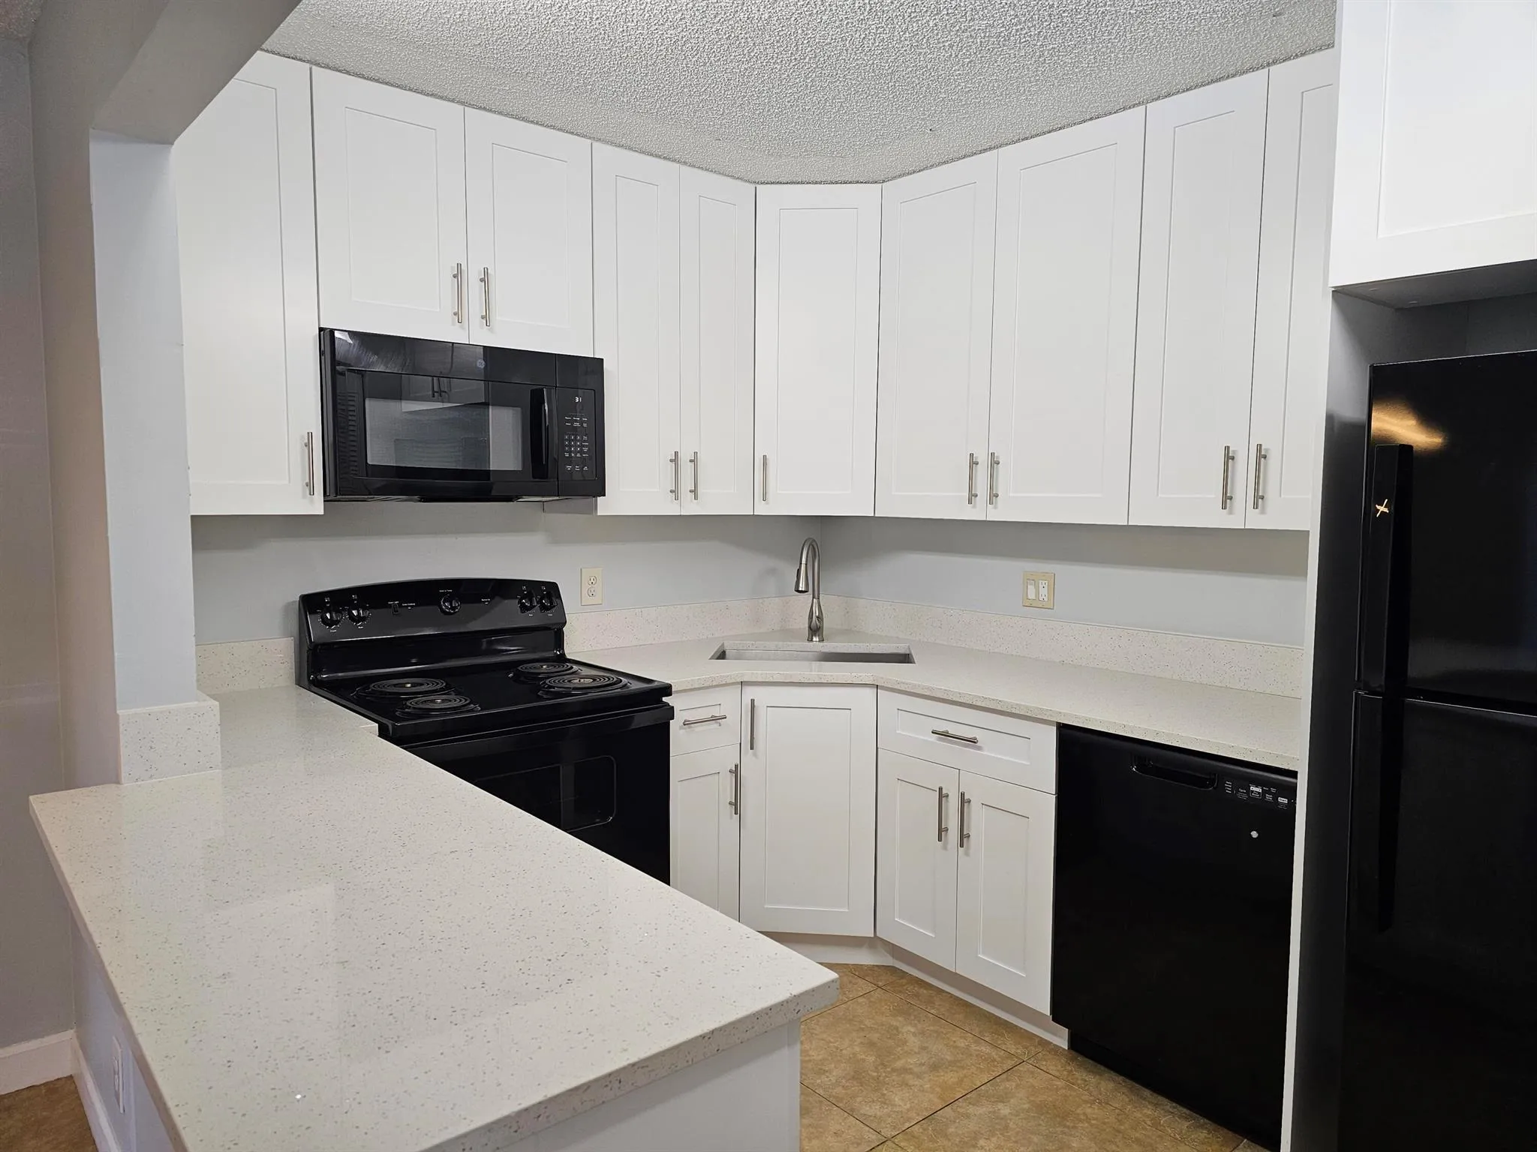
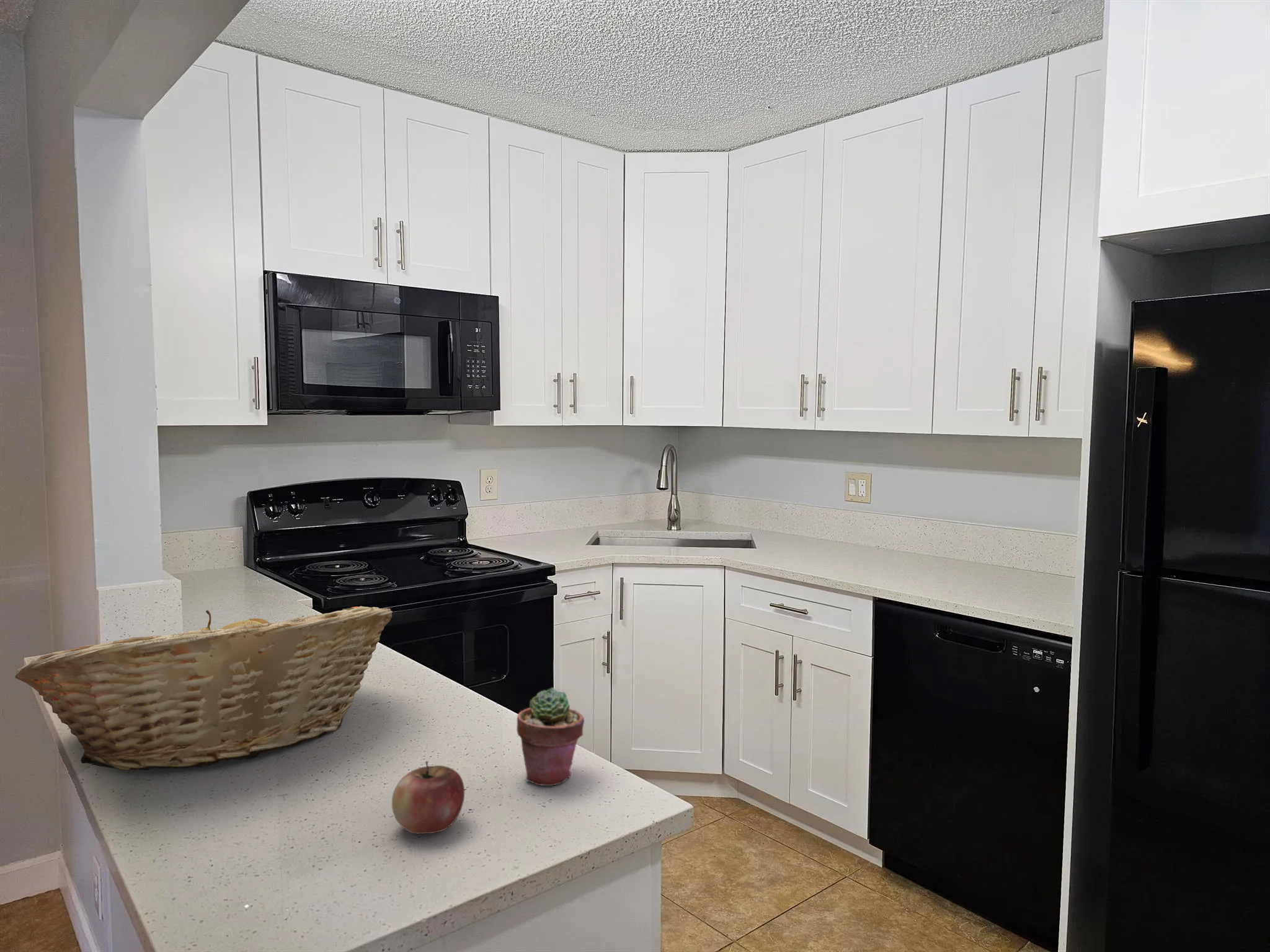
+ apple (429, 795)
+ potted succulent (549, 733)
+ fruit basket (223, 669)
